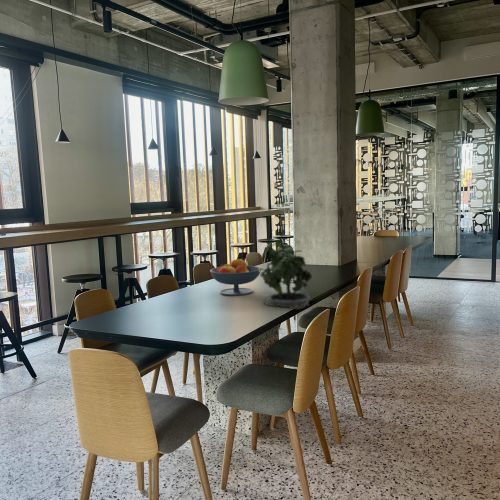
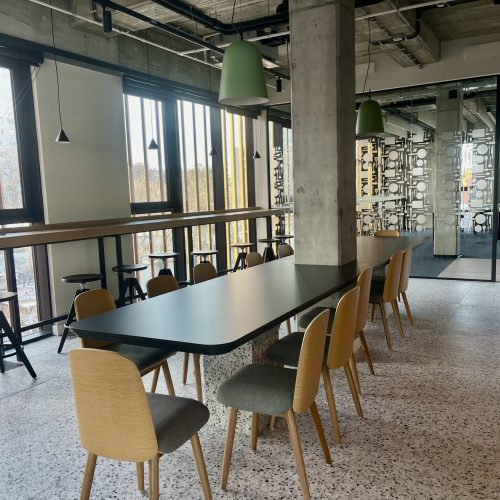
- potted plant (285, 270)
- fruit bowl (235, 276)
